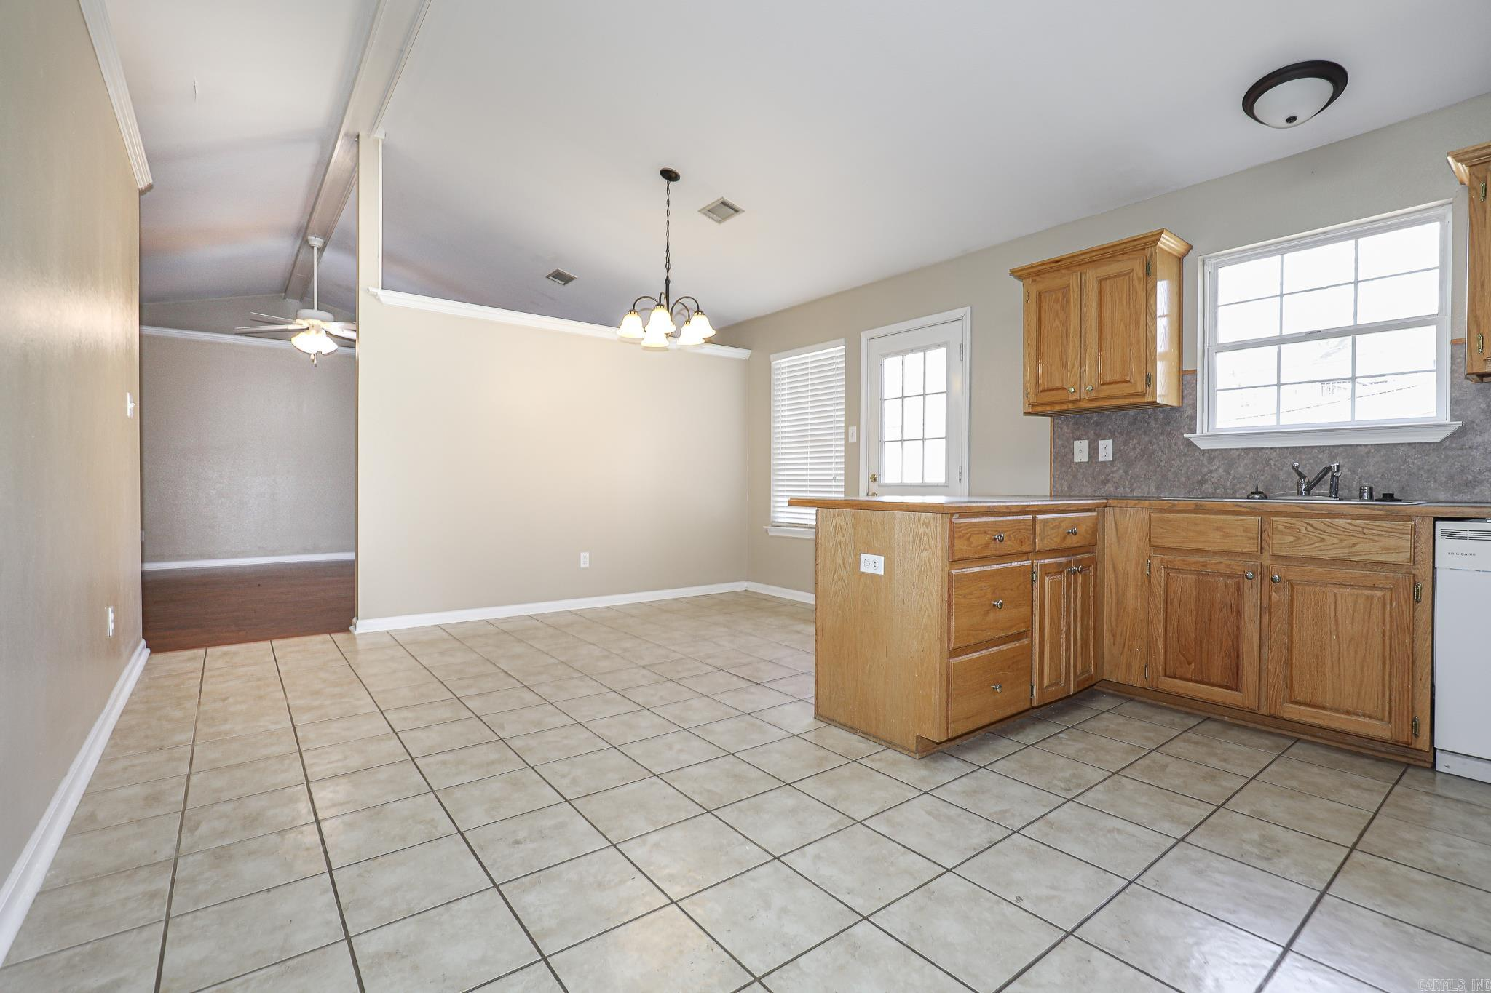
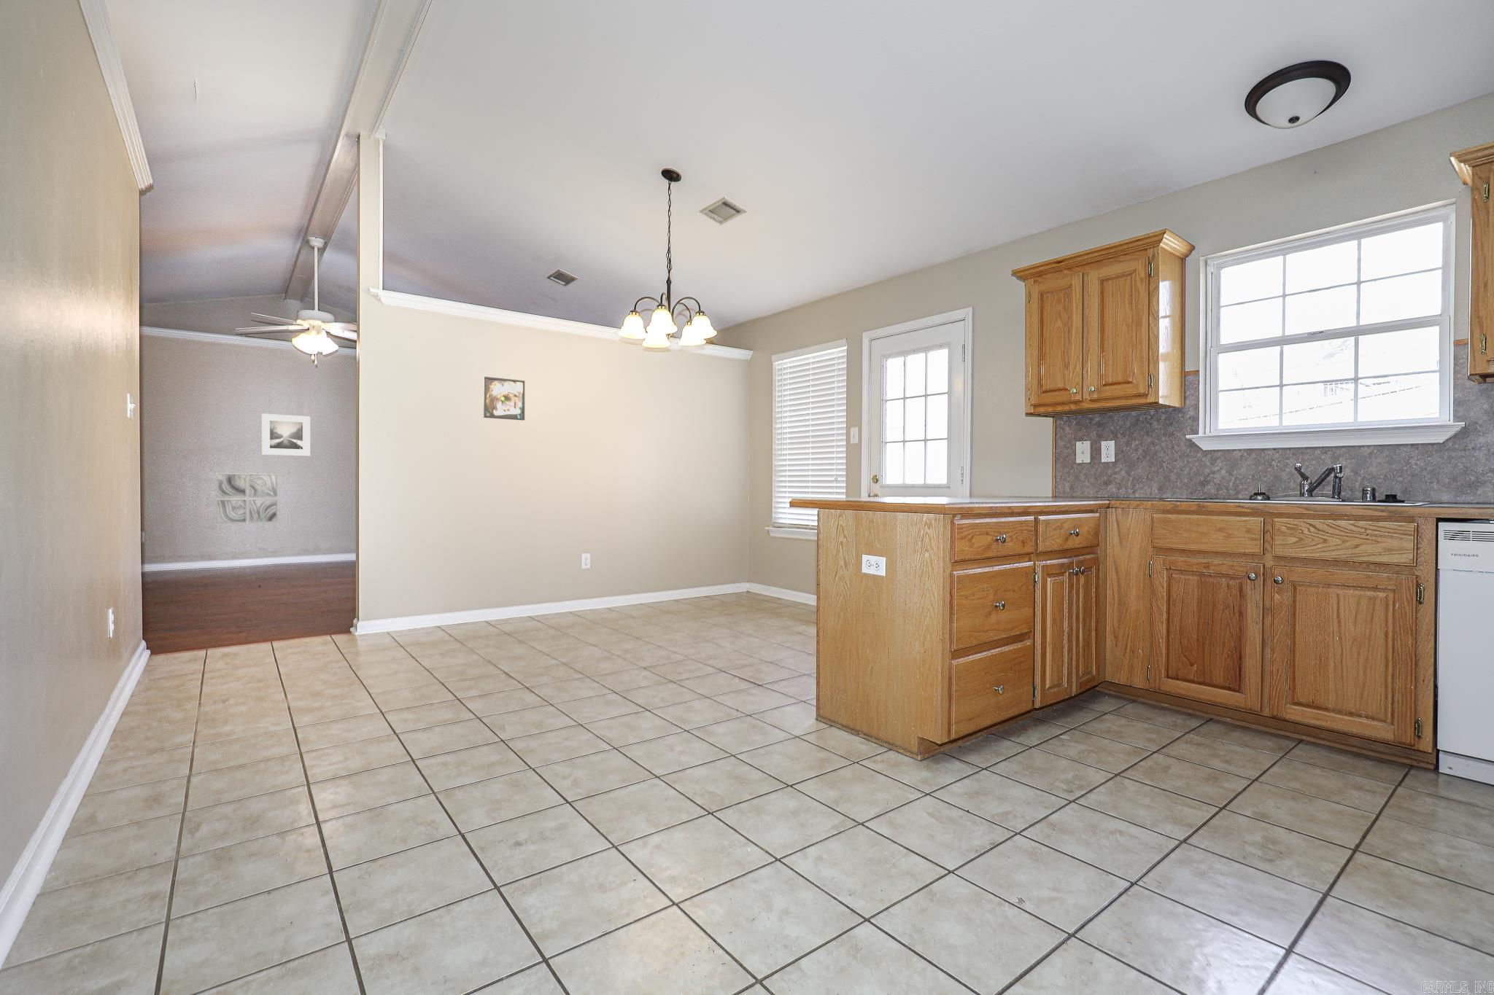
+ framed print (504, 399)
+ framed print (285, 434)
+ wall art (245, 499)
